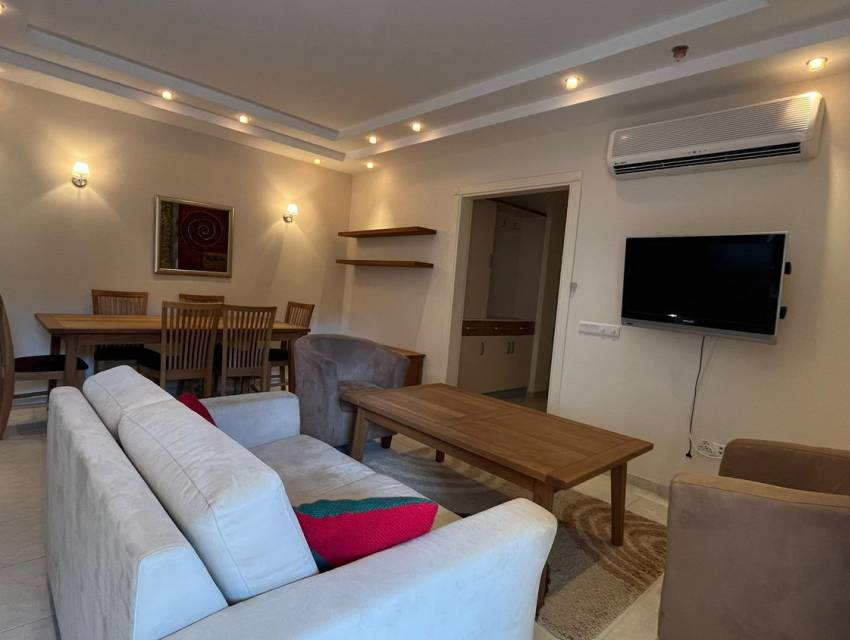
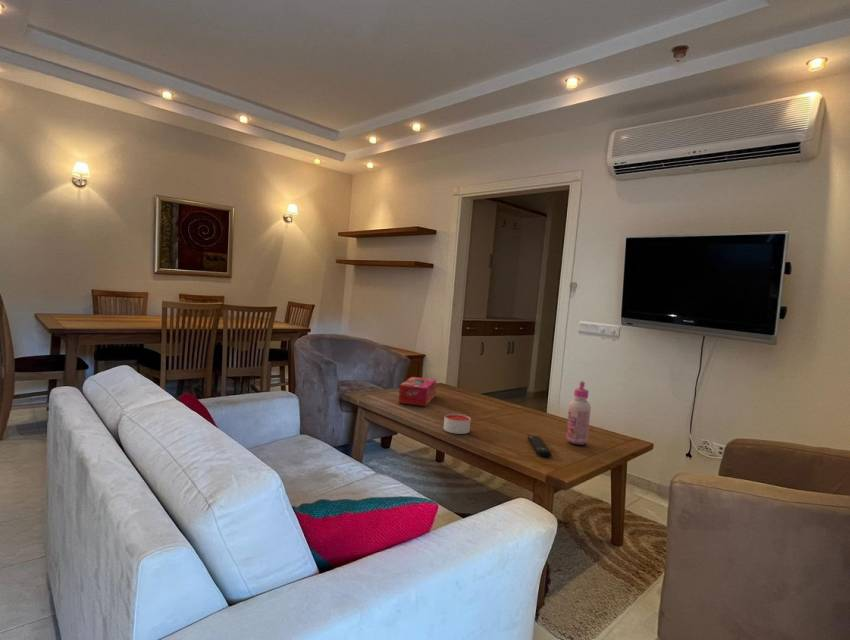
+ remote control (538, 445)
+ tissue box (418, 390)
+ glue bottle (579, 412)
+ candle (457, 423)
